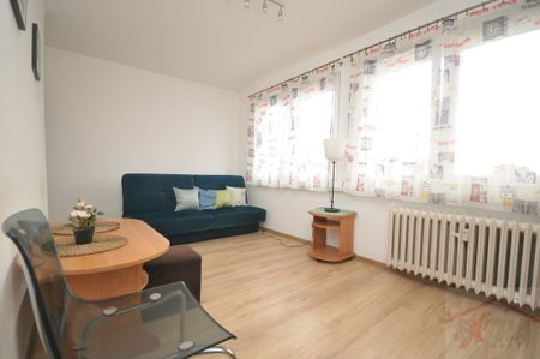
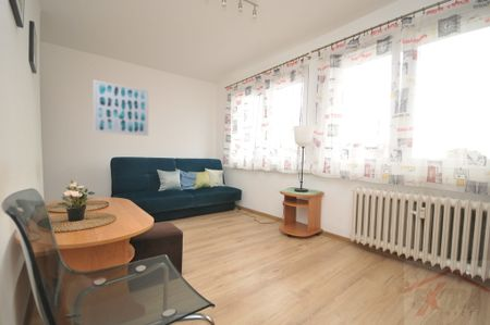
+ wall art (122, 110)
